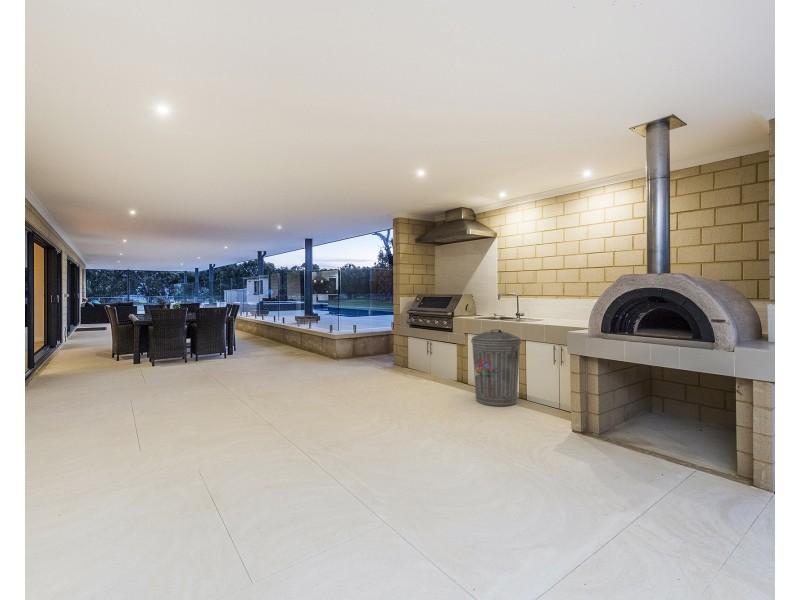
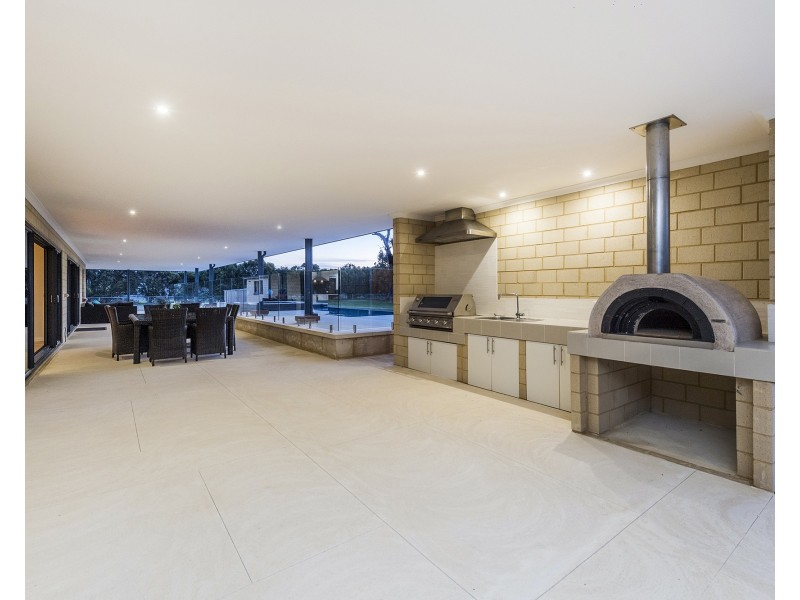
- trash can (495, 365)
